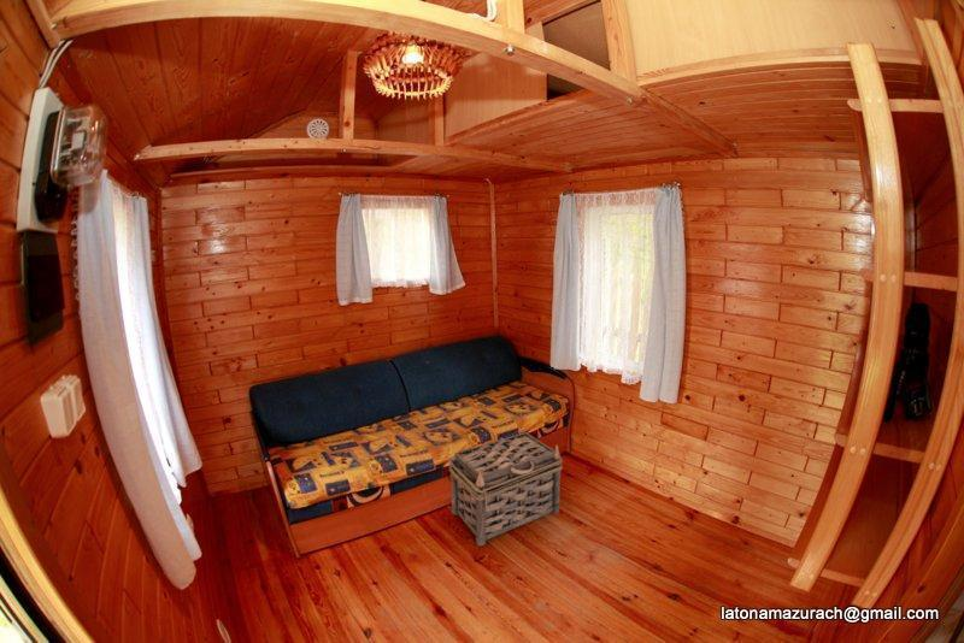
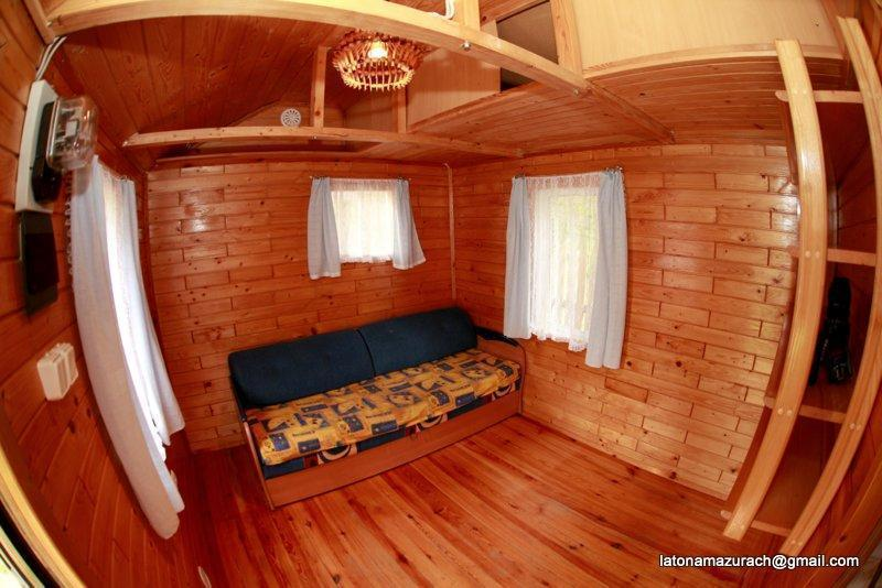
- basket (507, 479)
